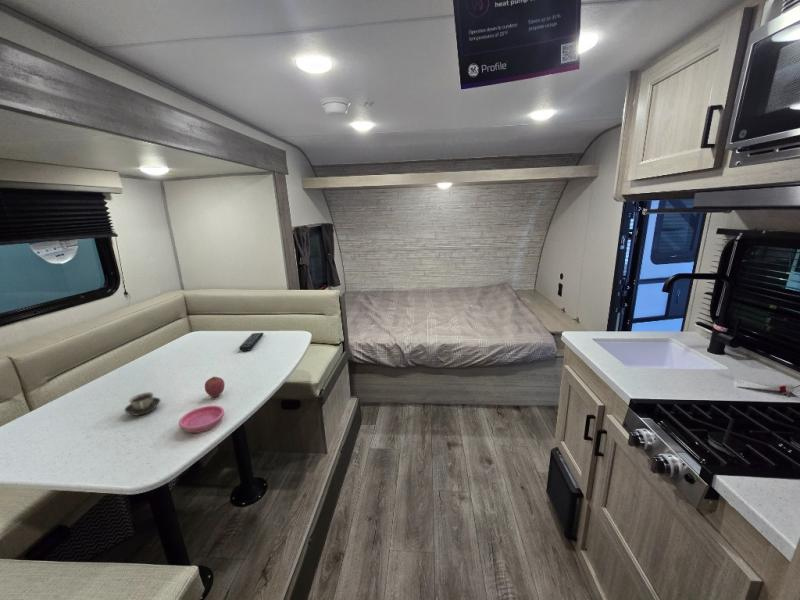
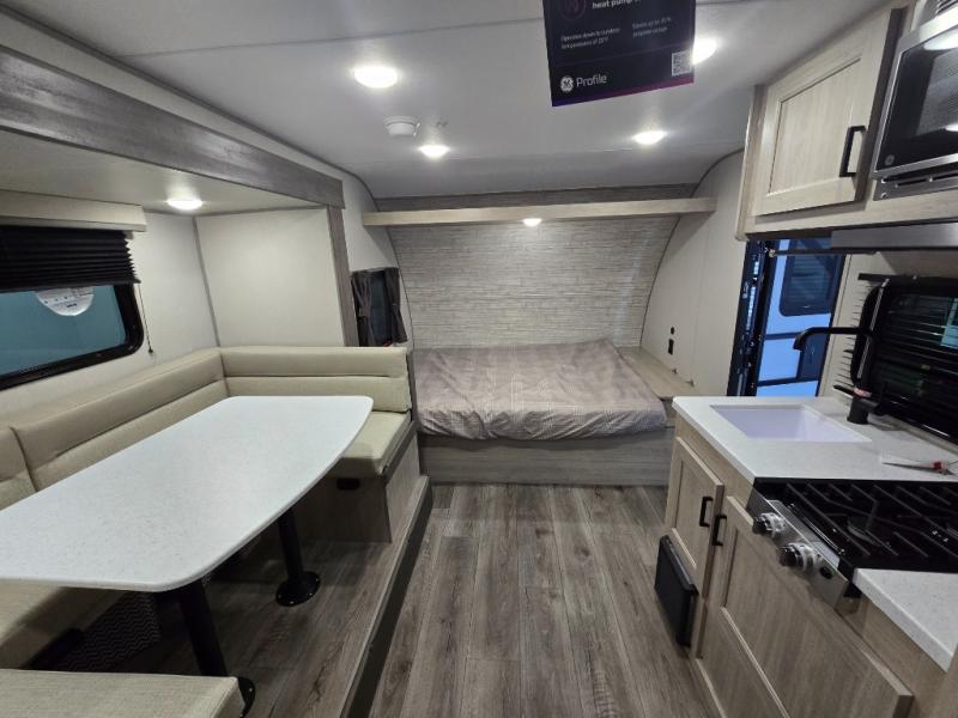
- saucer (202, 419)
- cup (142, 403)
- fruit (214, 386)
- remote control (252, 340)
